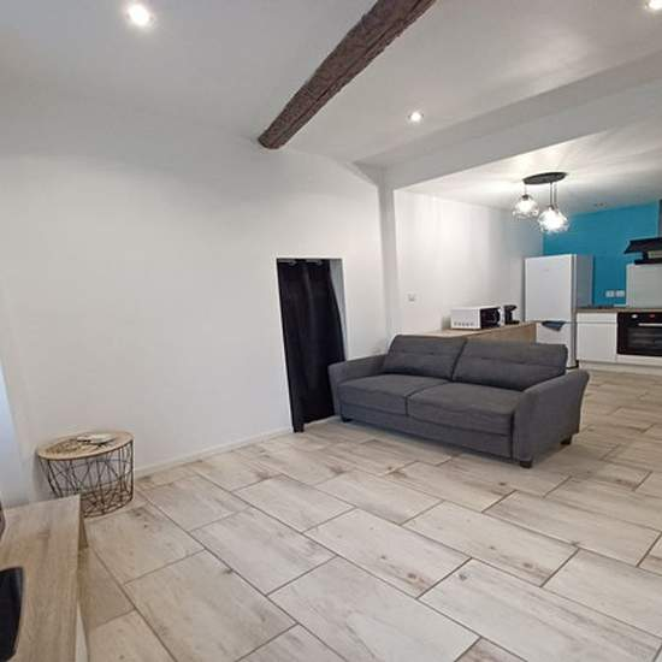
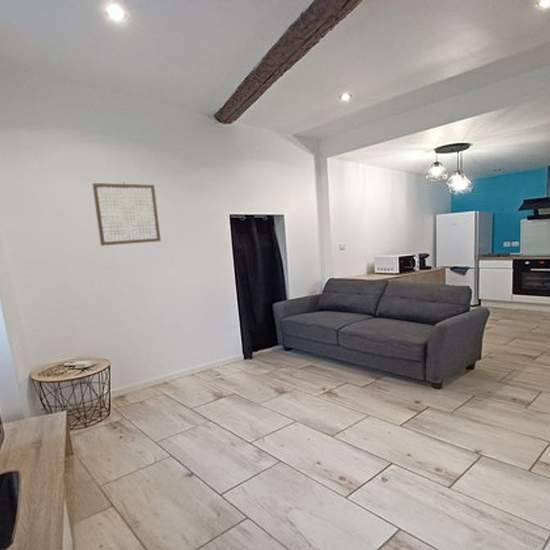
+ wall art (128, 212)
